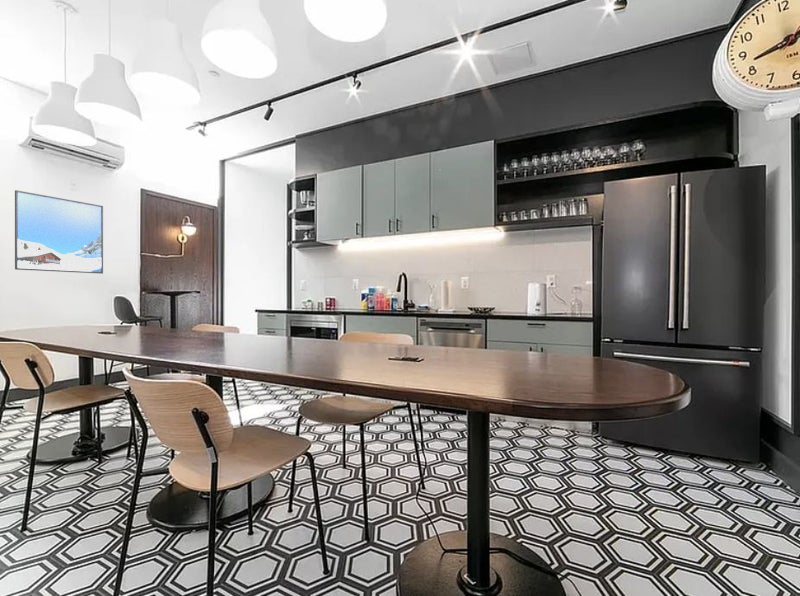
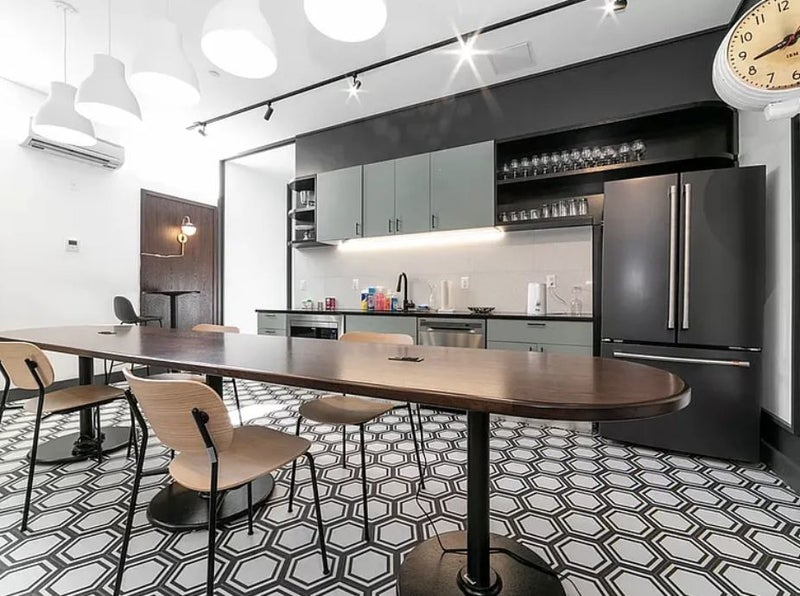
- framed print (62, 235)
